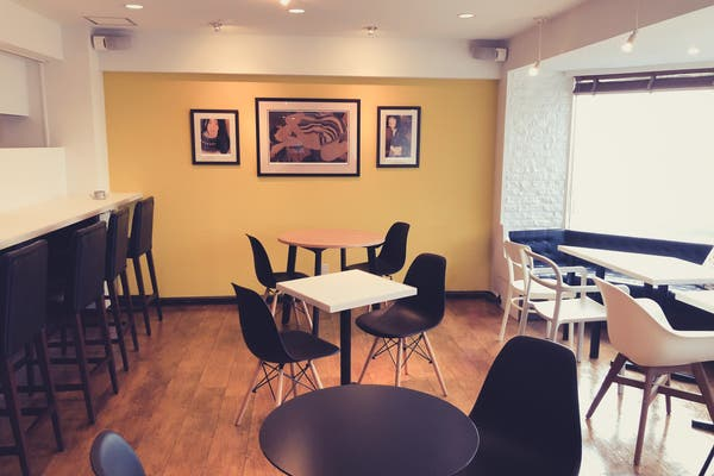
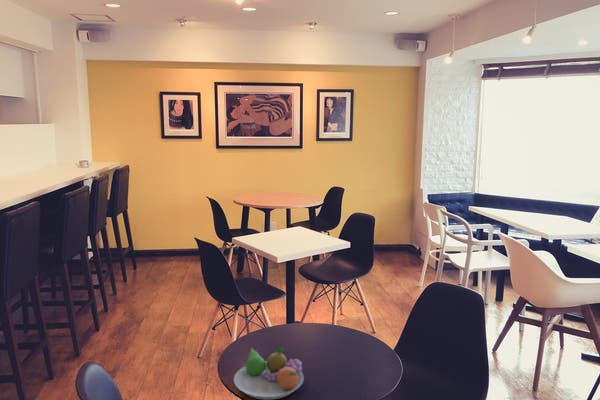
+ fruit bowl (268, 369)
